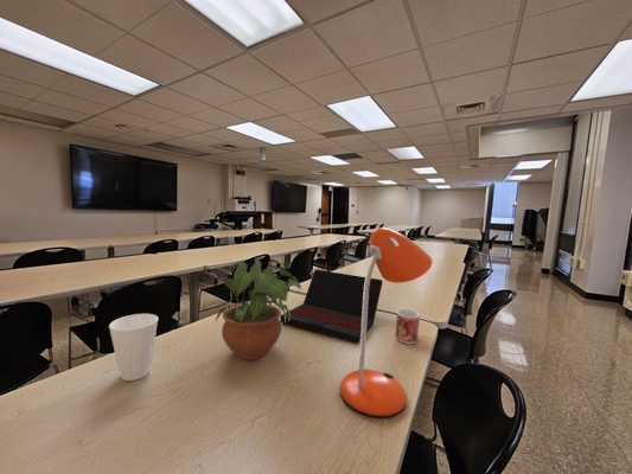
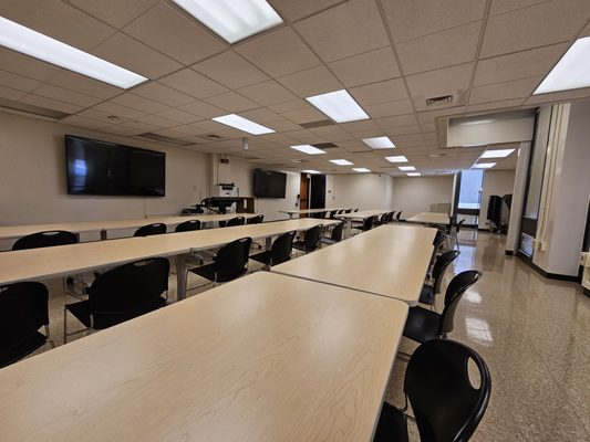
- desk lamp (366, 310)
- mug (410, 325)
- laptop (333, 299)
- potted plant (255, 306)
- cup (135, 347)
